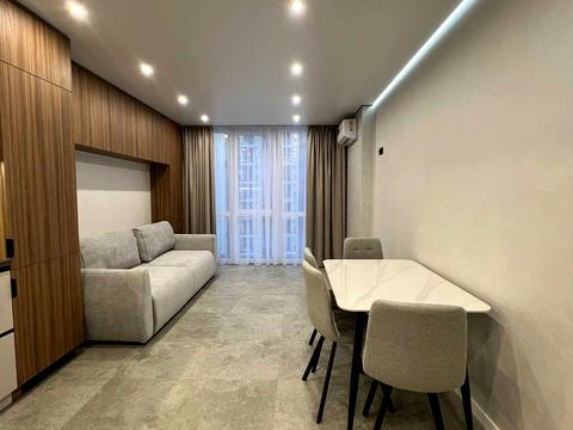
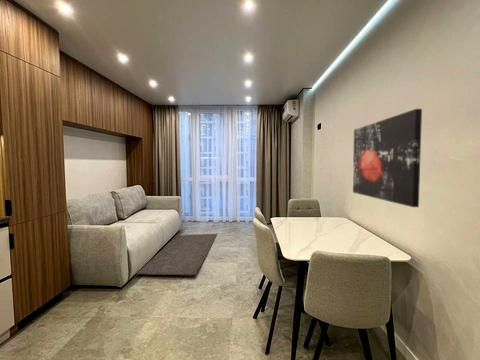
+ wall art (379, 160)
+ rug (190, 243)
